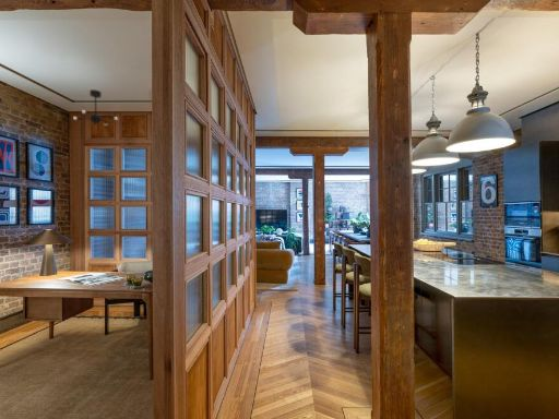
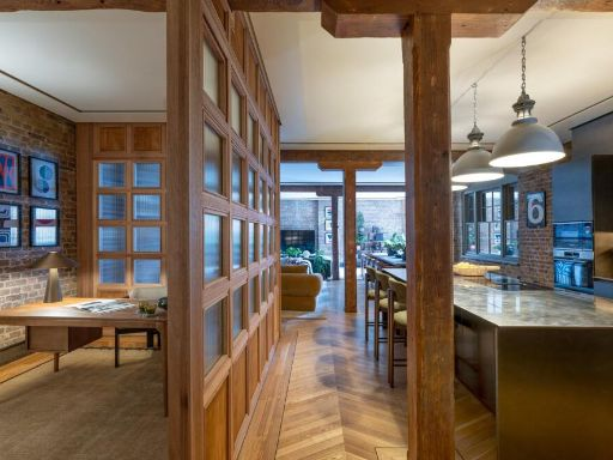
- ceiling light fixture (95, 108)
